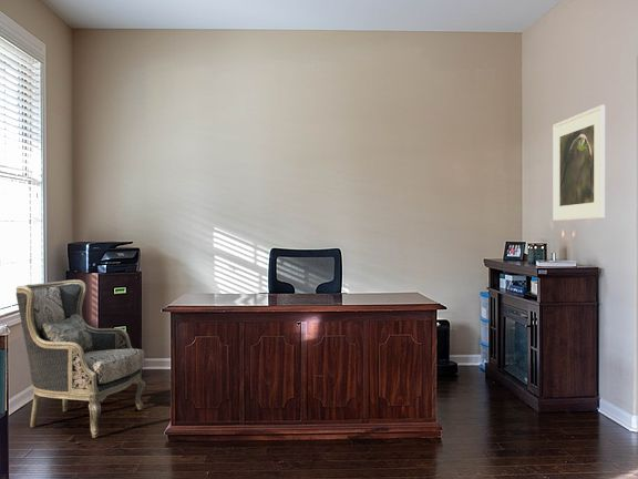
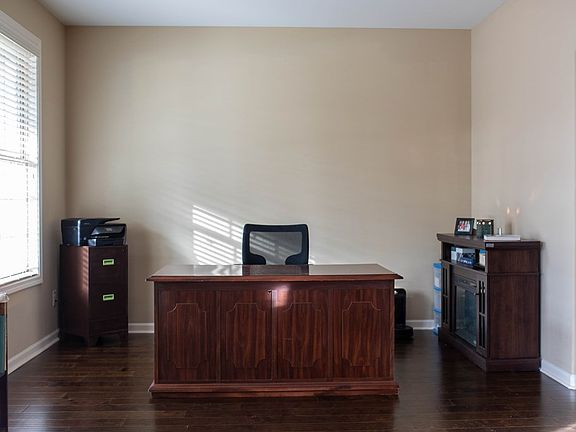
- armchair (83, 349)
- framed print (576, 167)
